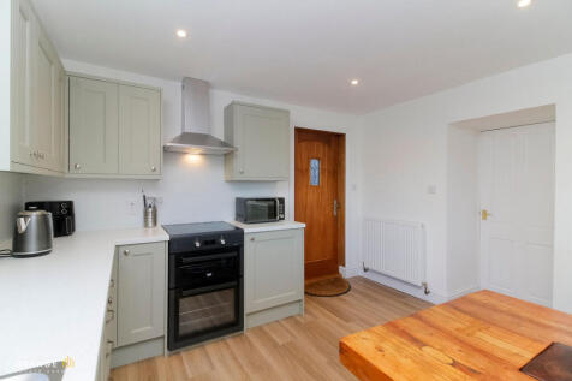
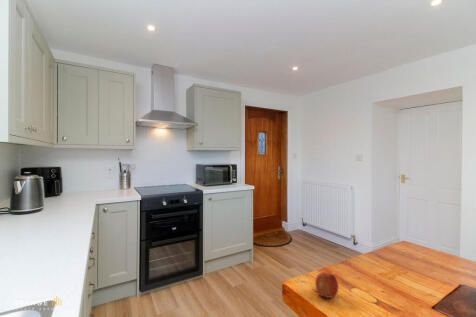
+ fruit (326, 284)
